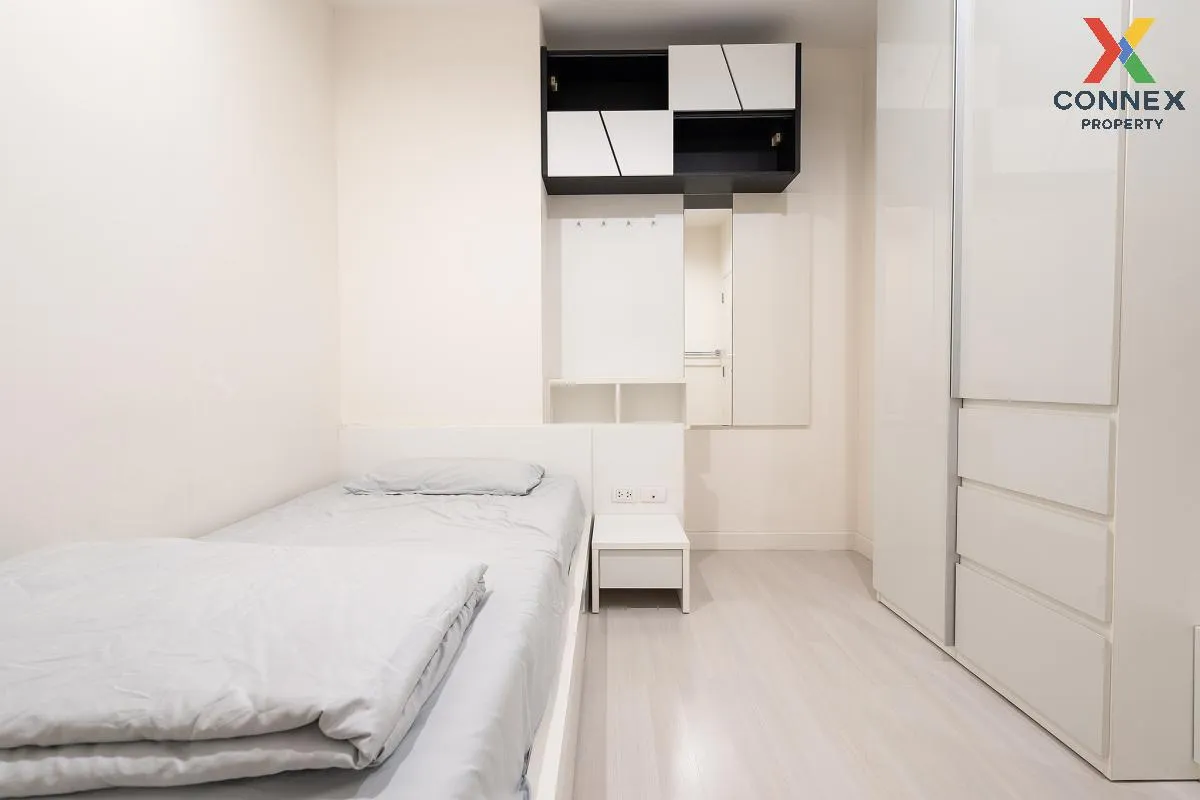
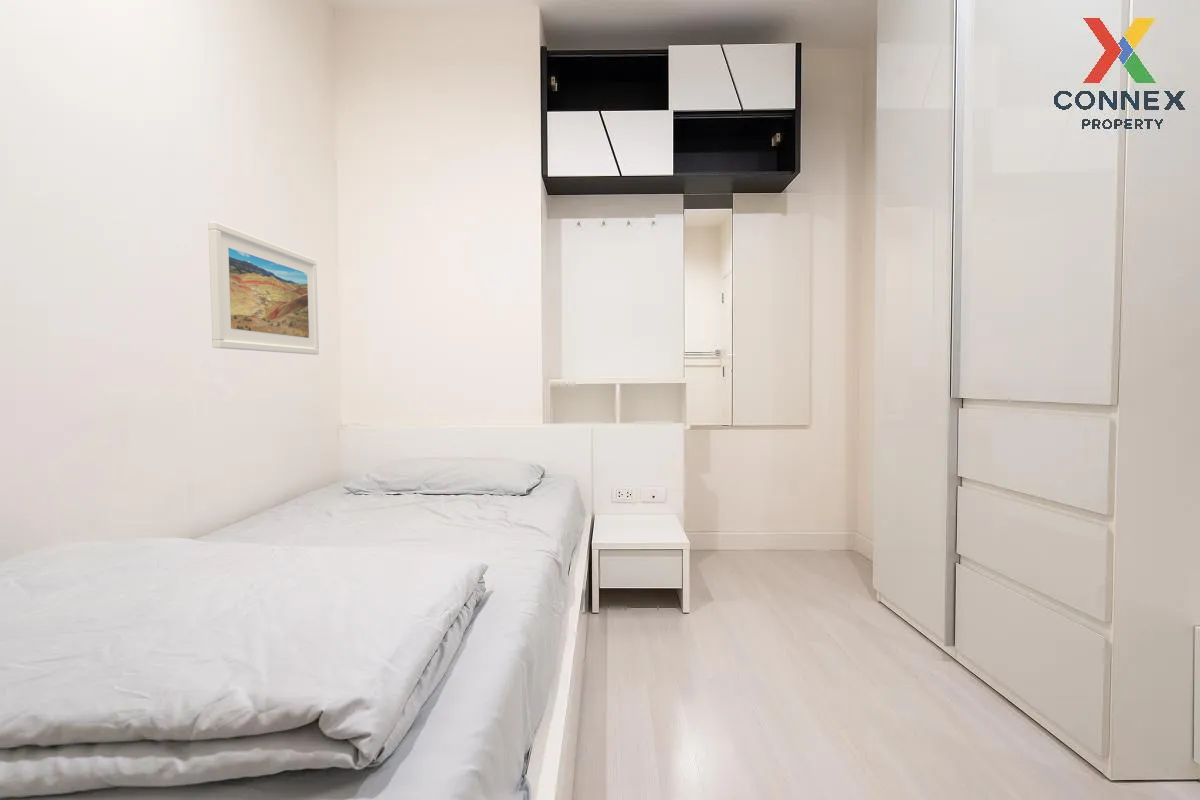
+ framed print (271, 297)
